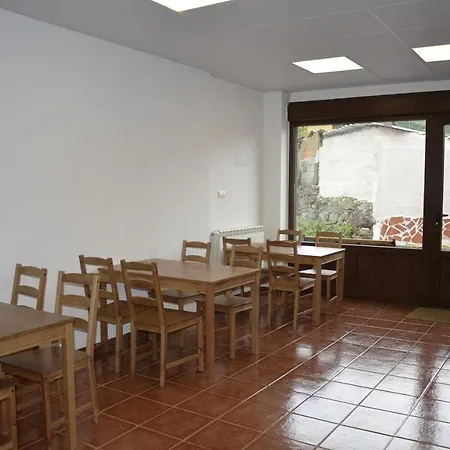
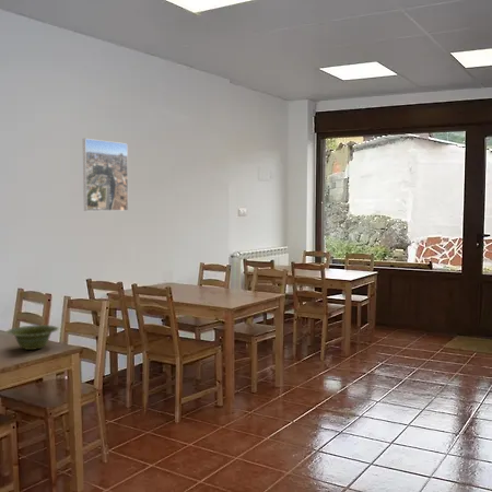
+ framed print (106, 176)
+ dish (33, 339)
